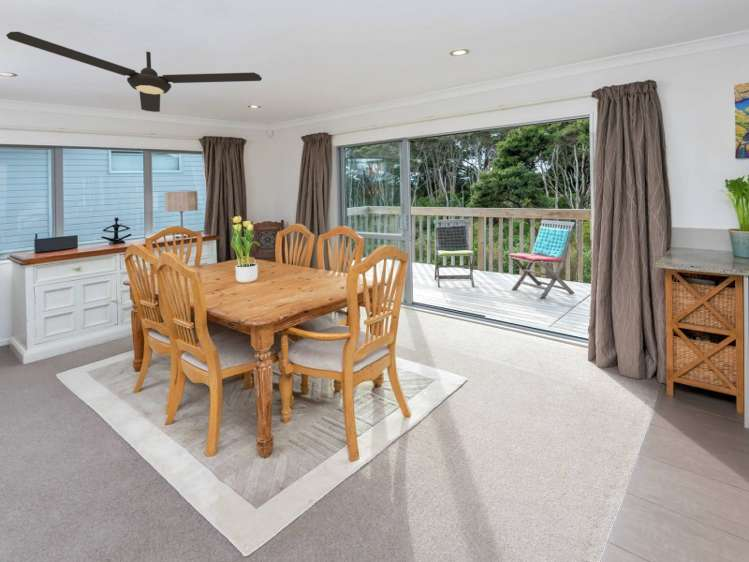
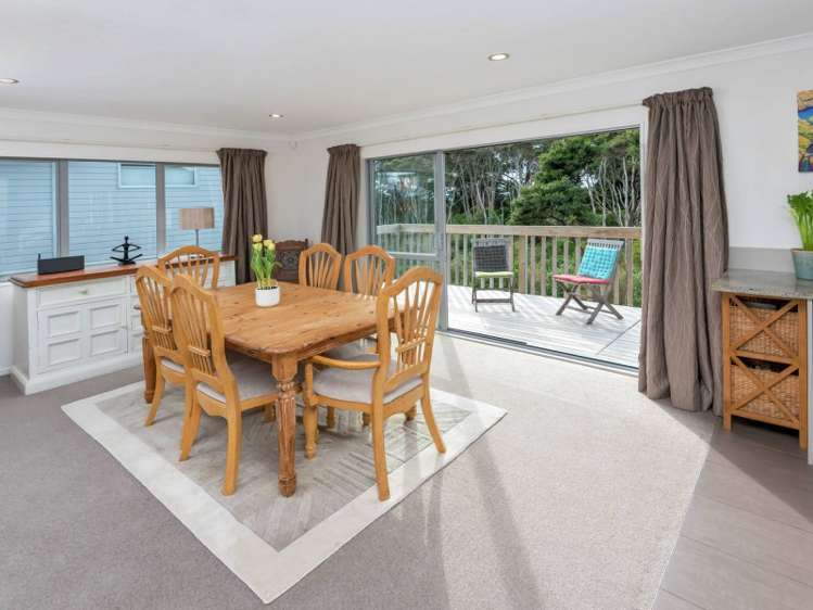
- ceiling fan (149, 80)
